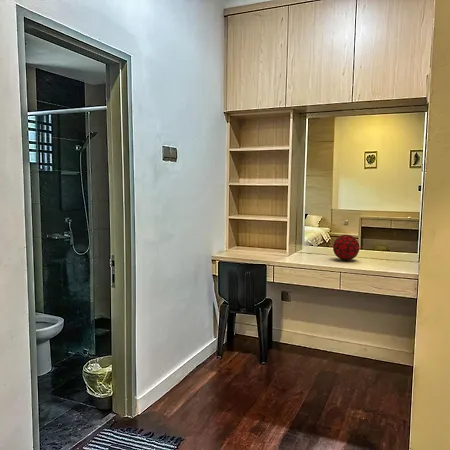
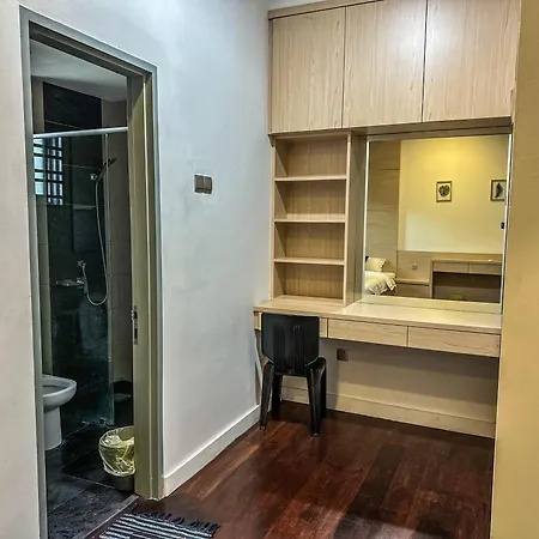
- decorative orb (346, 247)
